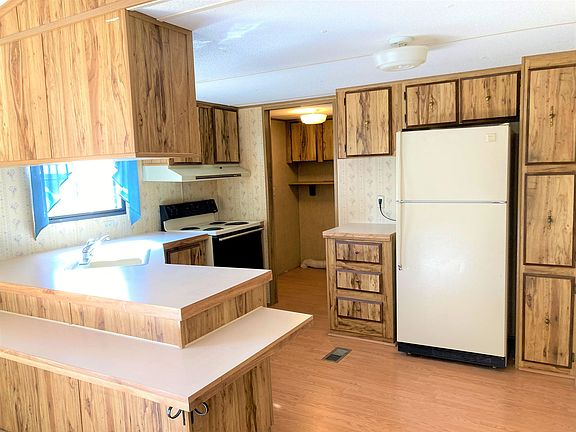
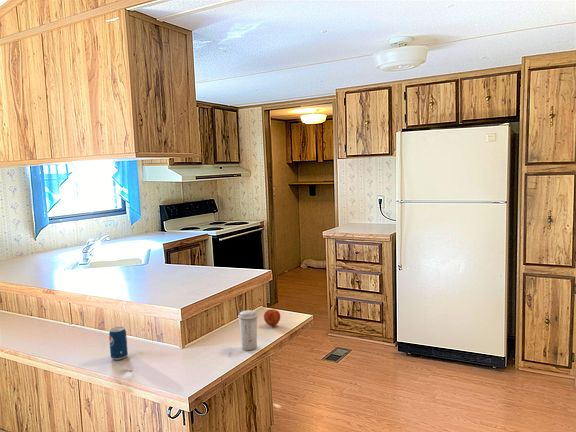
+ beverage can (118, 343)
+ apple (272, 317)
+ coffee cup (248, 330)
